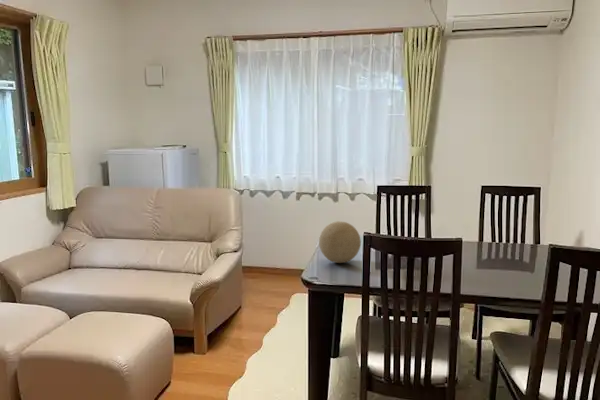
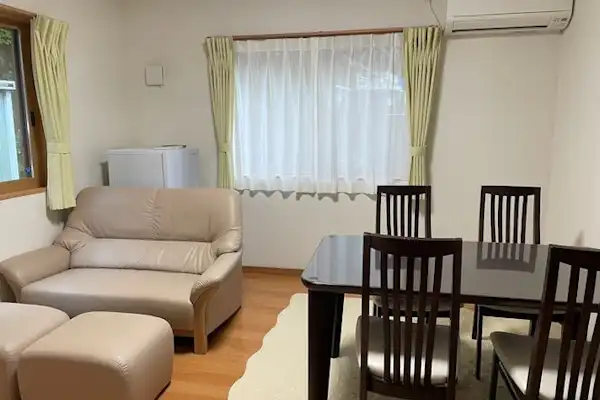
- decorative ball (339, 242)
